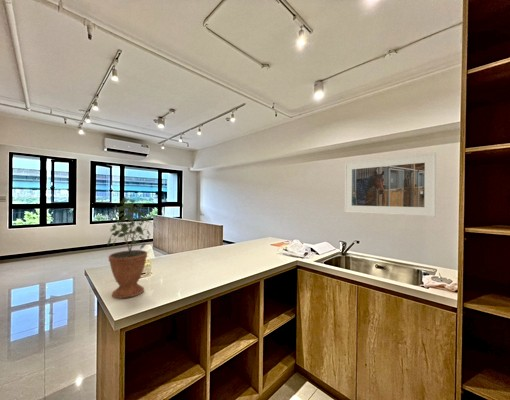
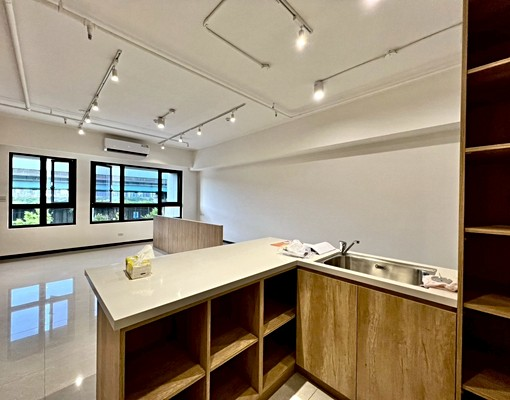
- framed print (384, 186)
- potted plant (132, 243)
